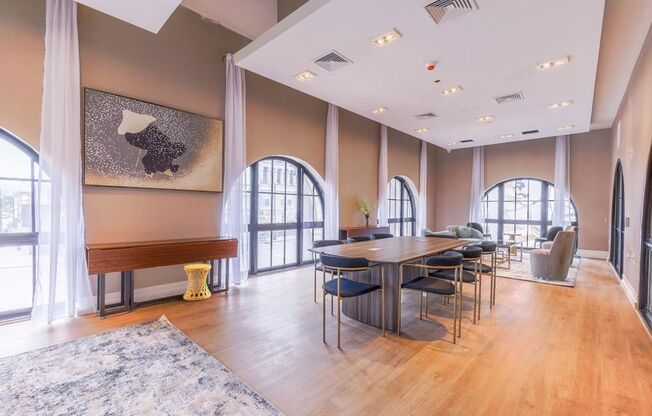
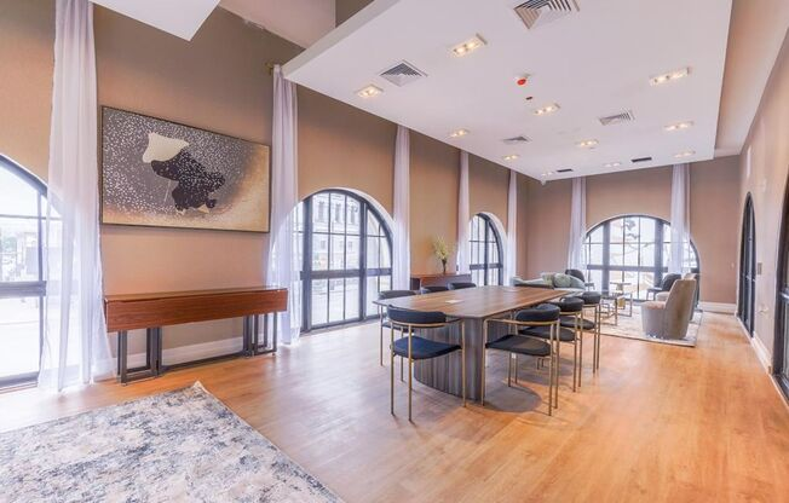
- side table (197, 281)
